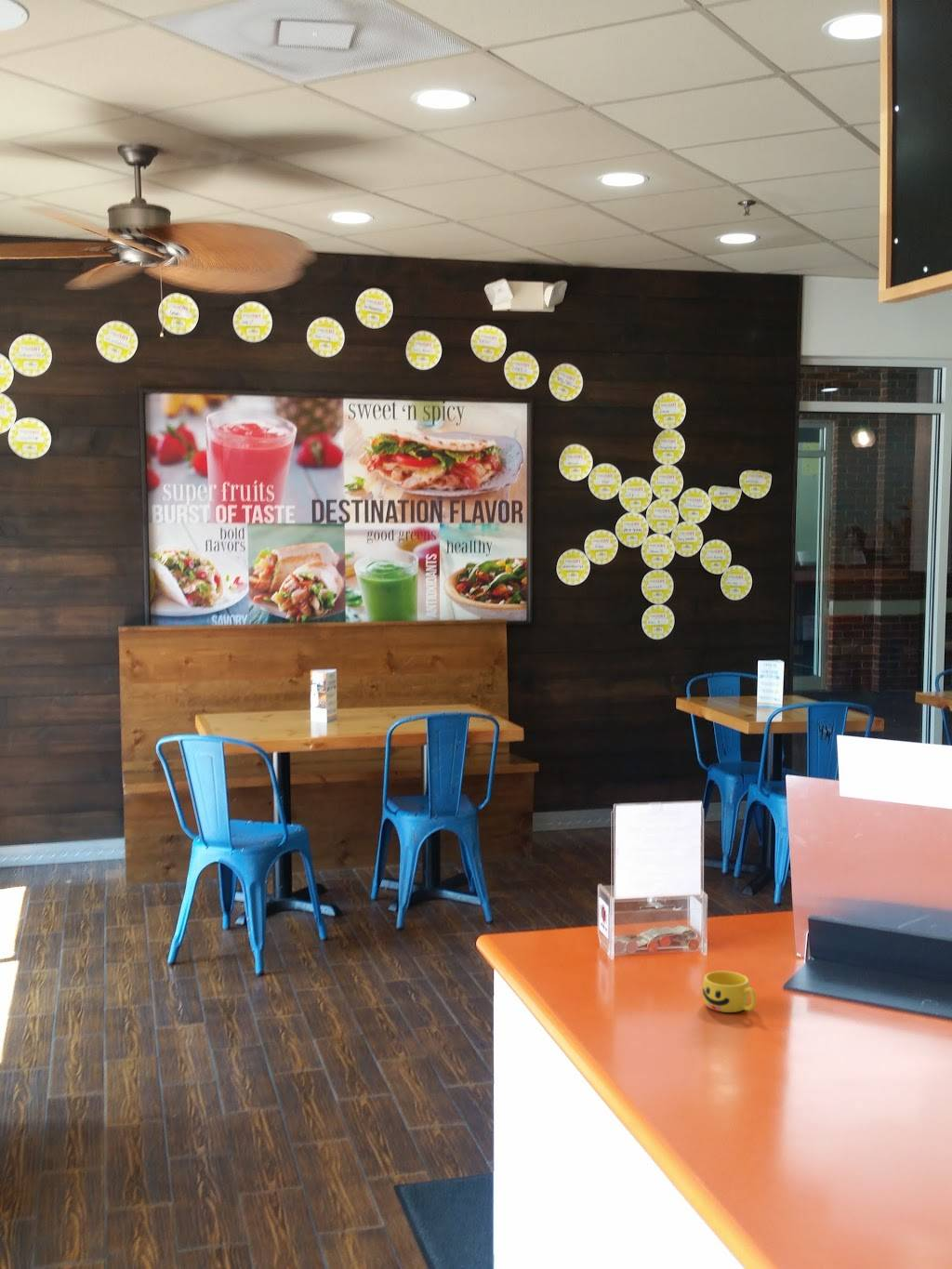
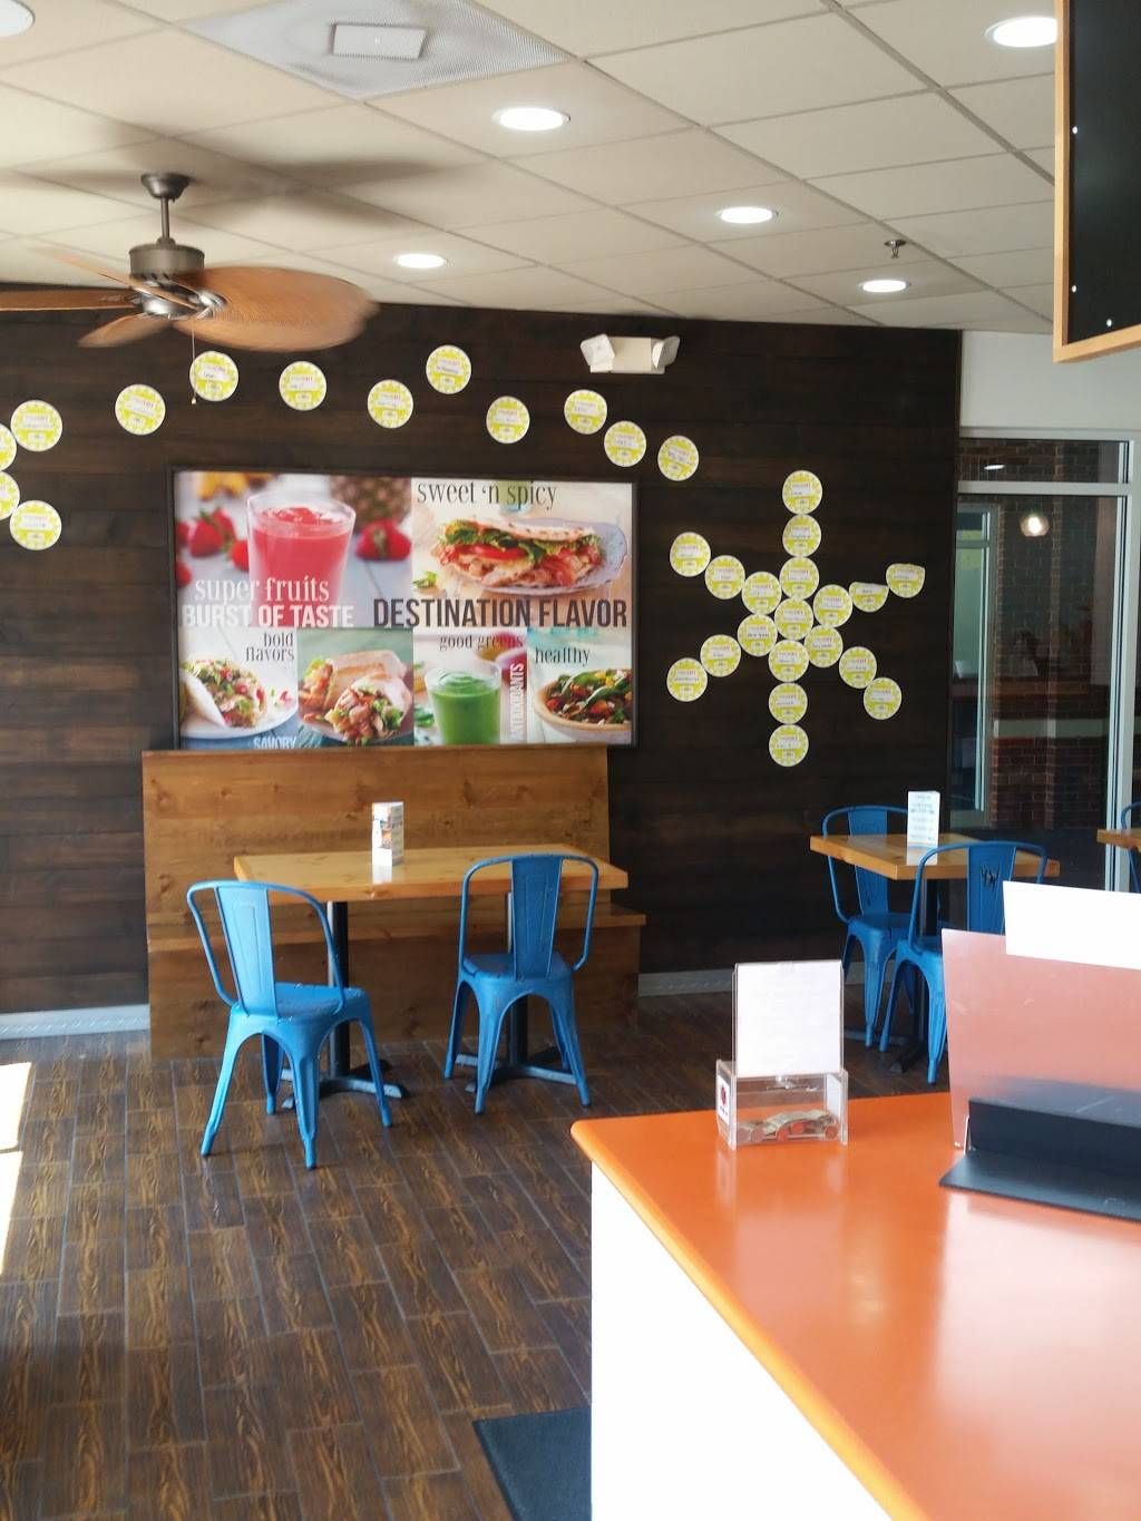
- cup (731, 994)
